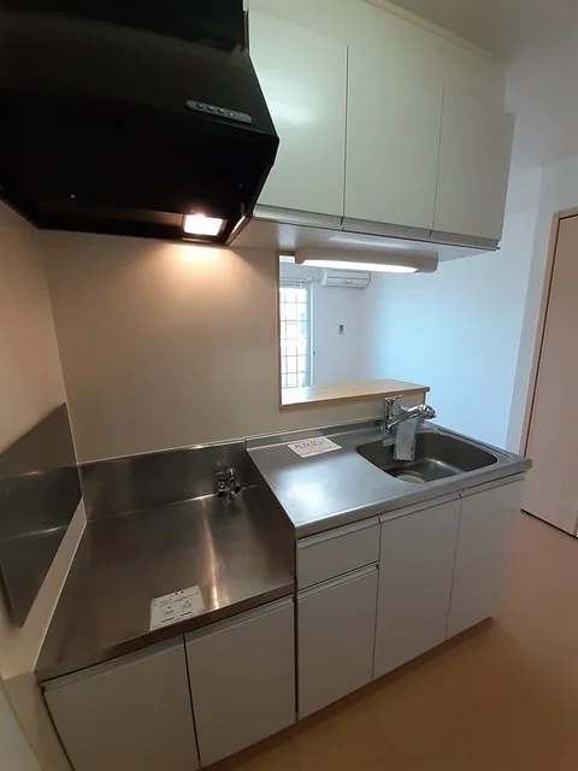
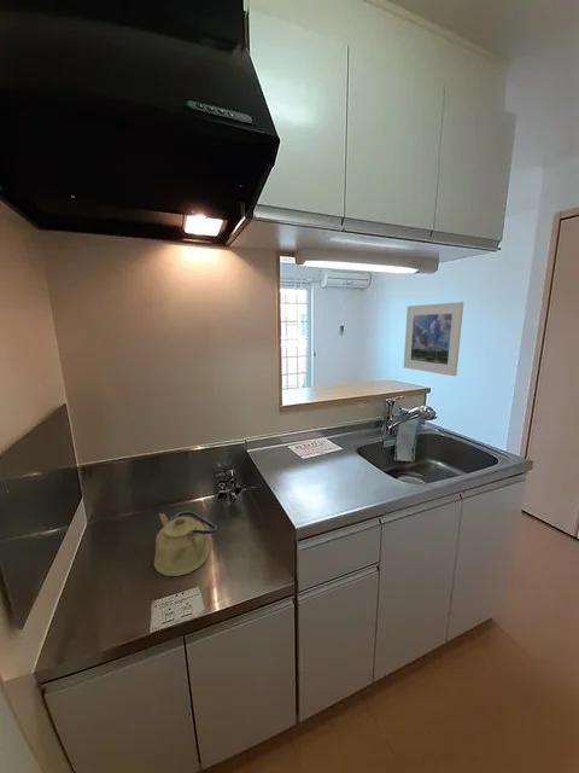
+ kettle (179, 534)
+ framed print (429, 338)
